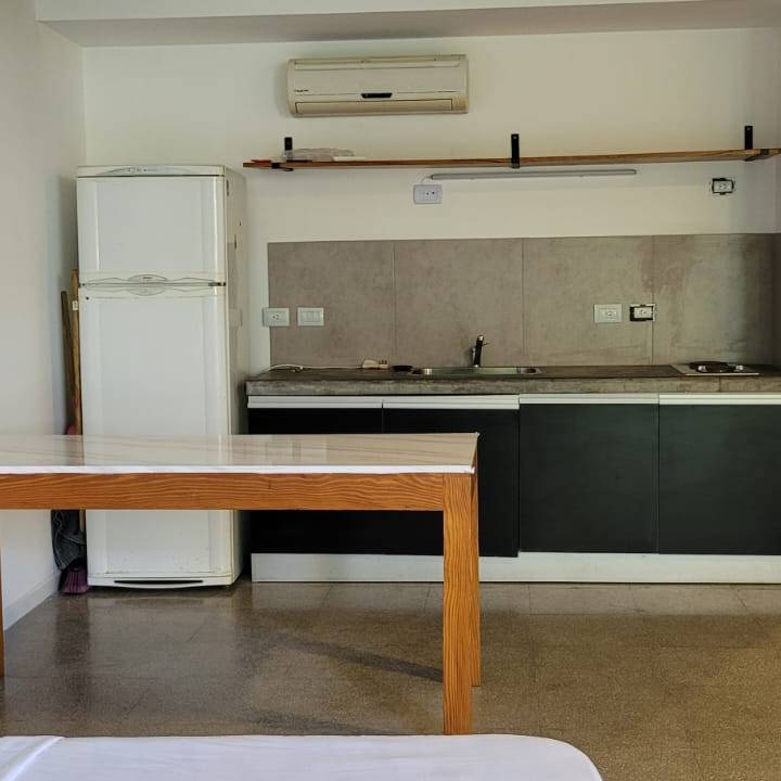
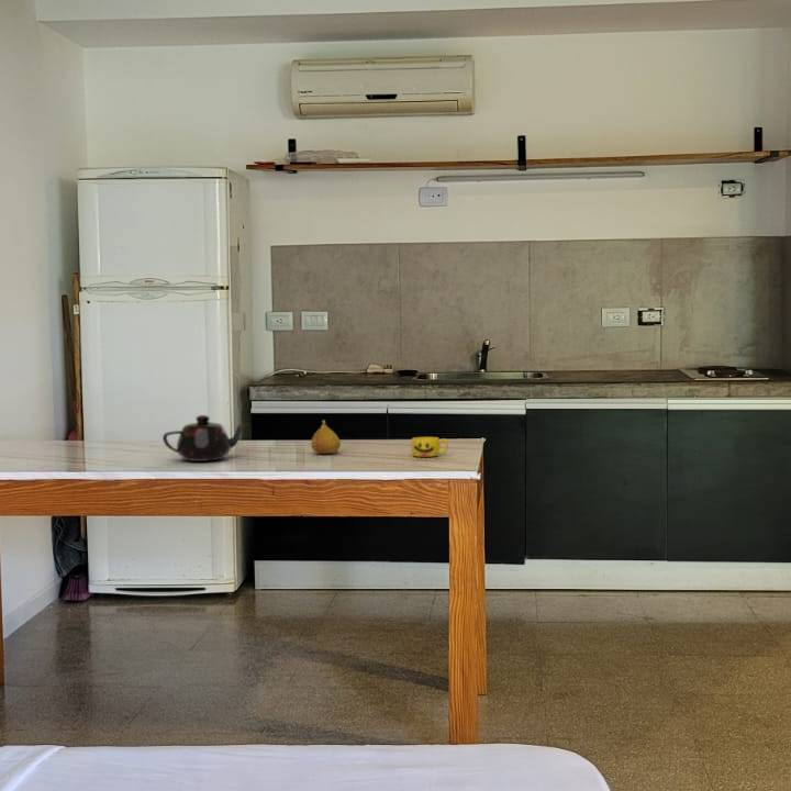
+ fruit (325, 436)
+ cup (430, 446)
+ teapot (205, 437)
